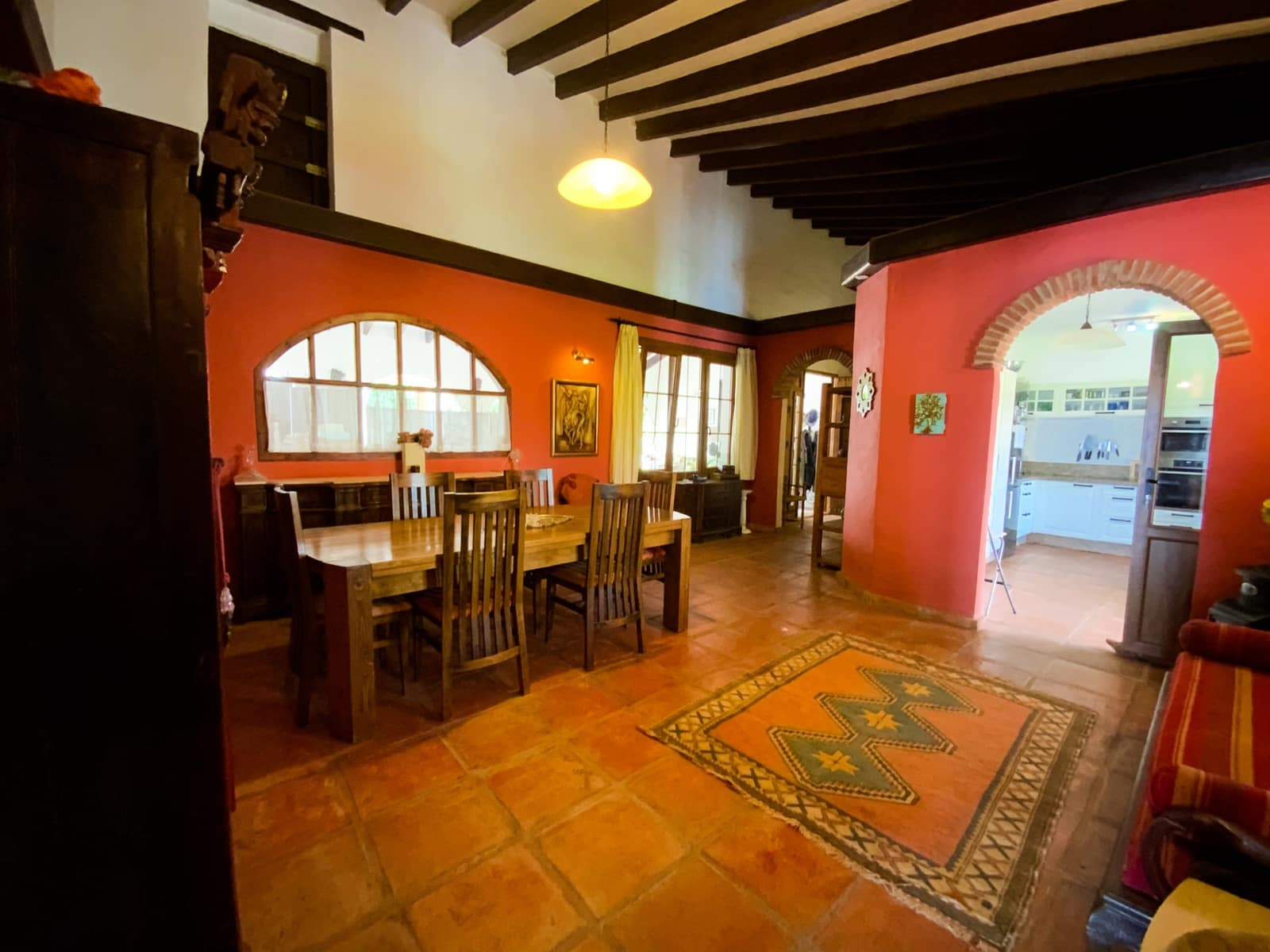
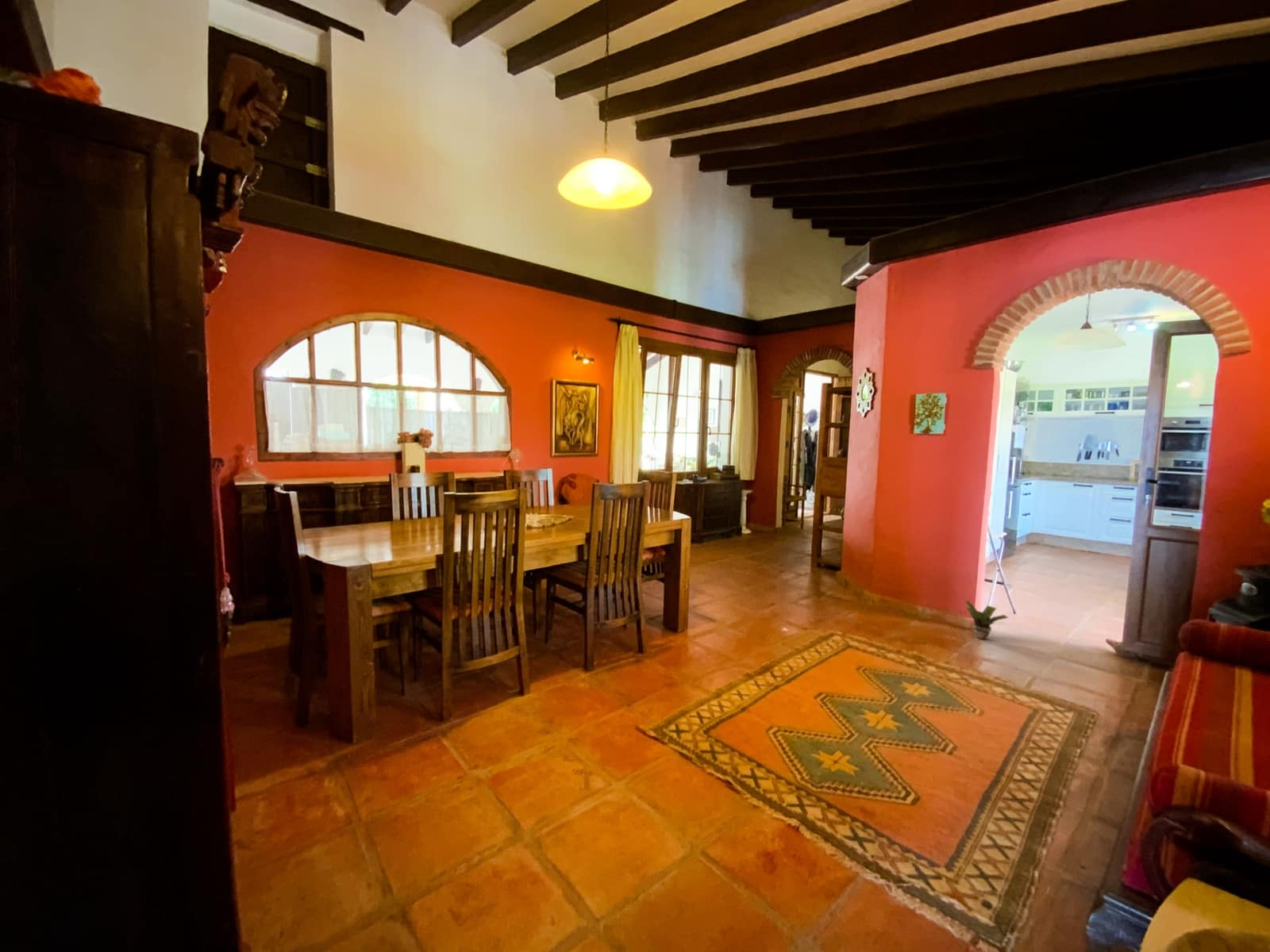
+ potted plant (982, 621)
